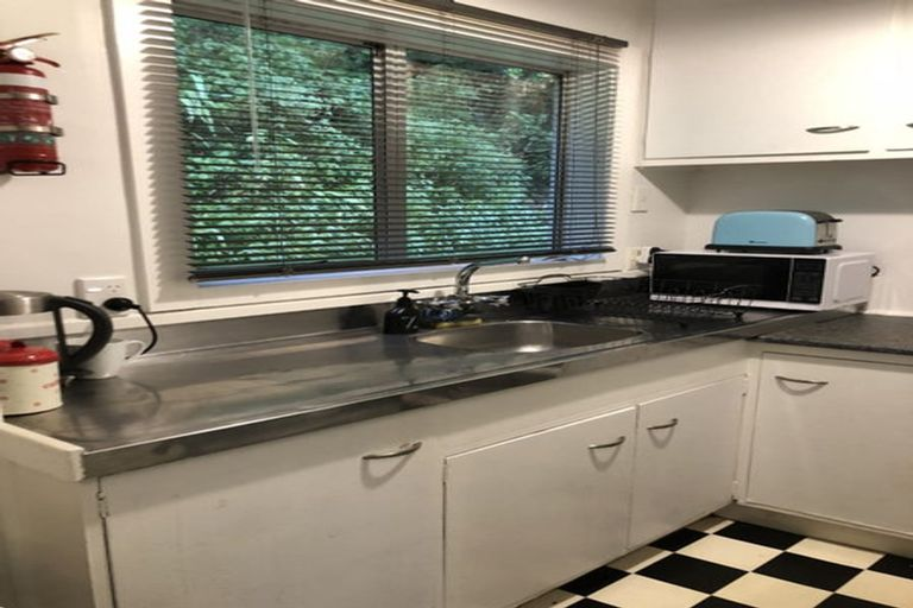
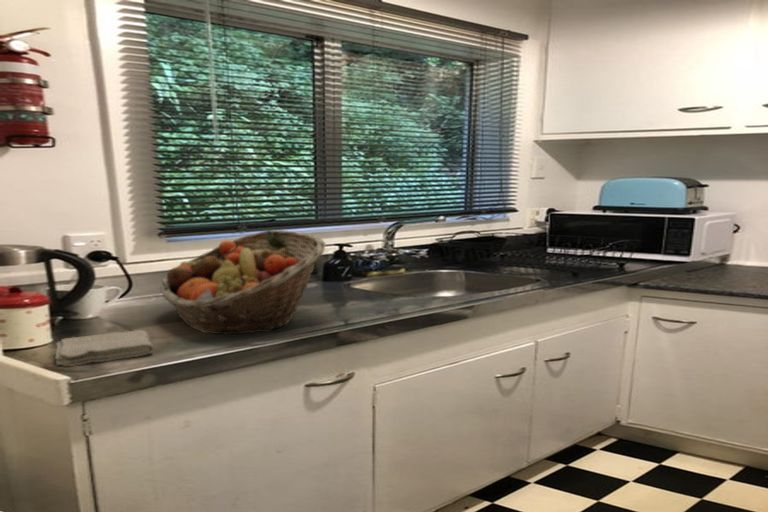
+ washcloth (104, 345)
+ fruit basket (244, 277)
